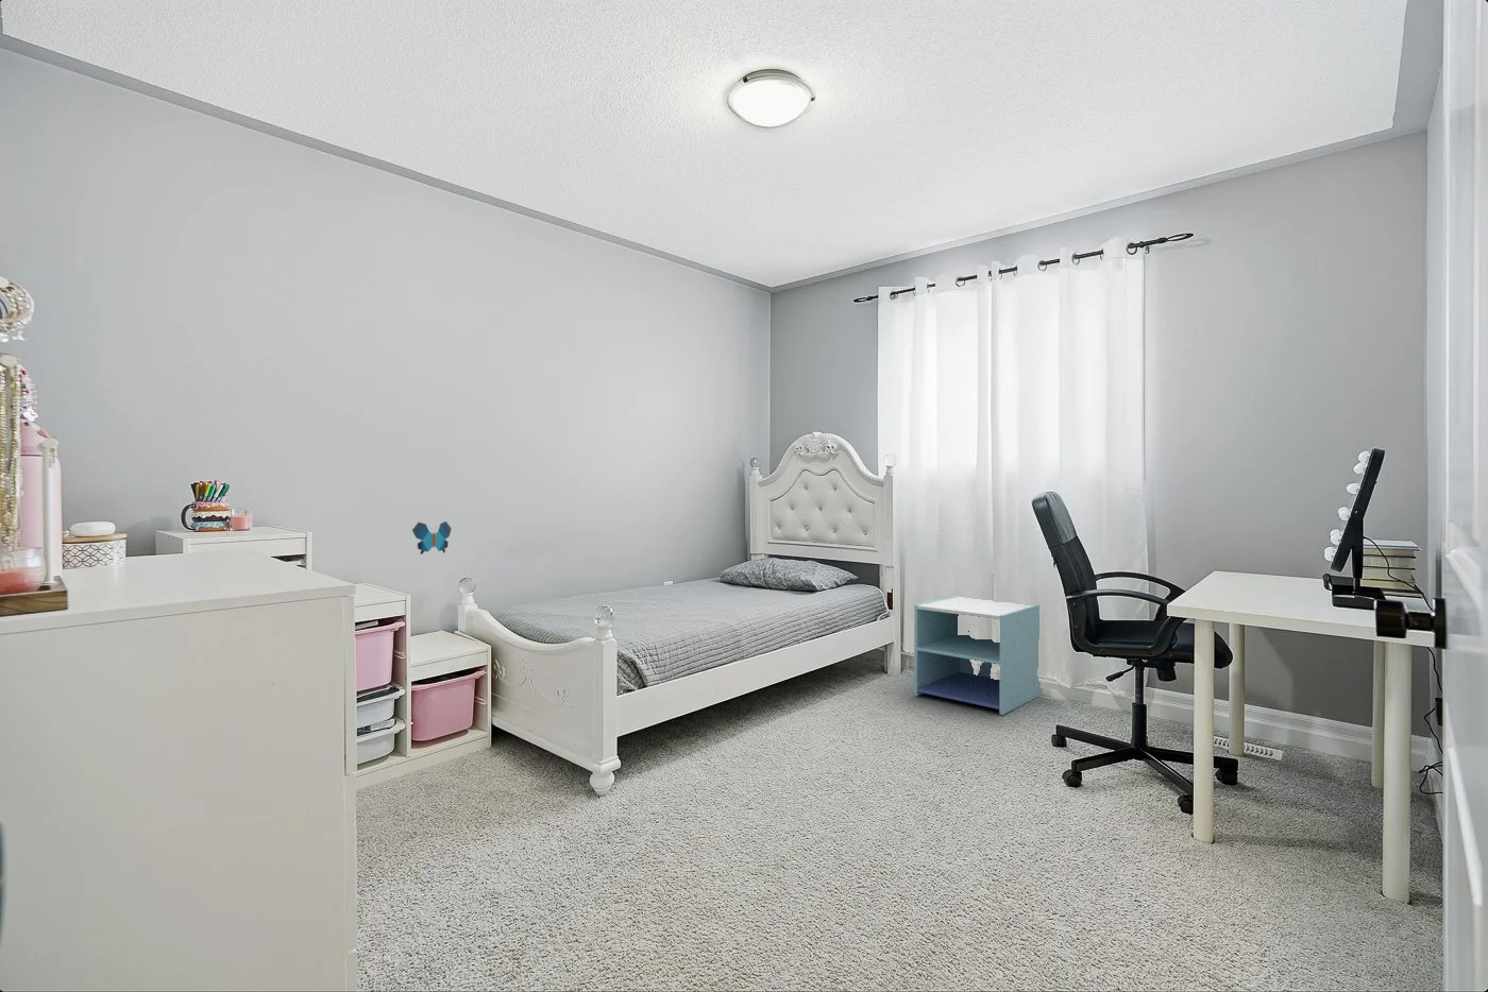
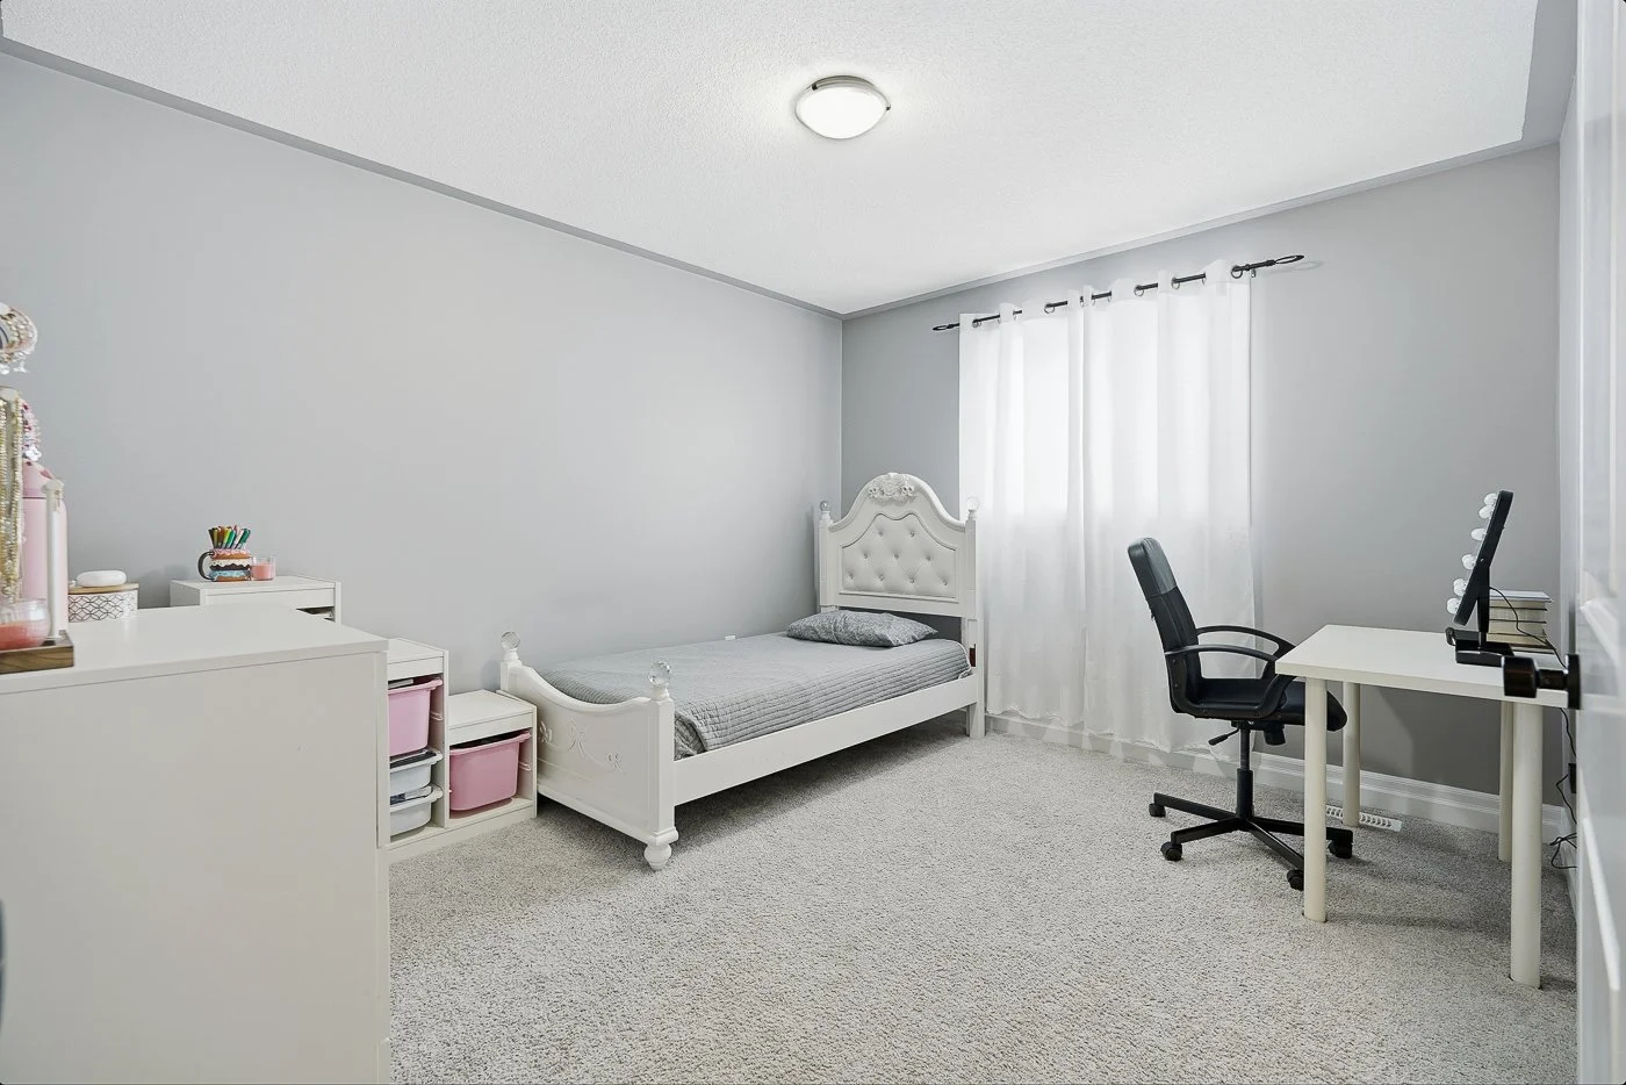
- nightstand (978, 649)
- decorative butterfly (432, 537)
